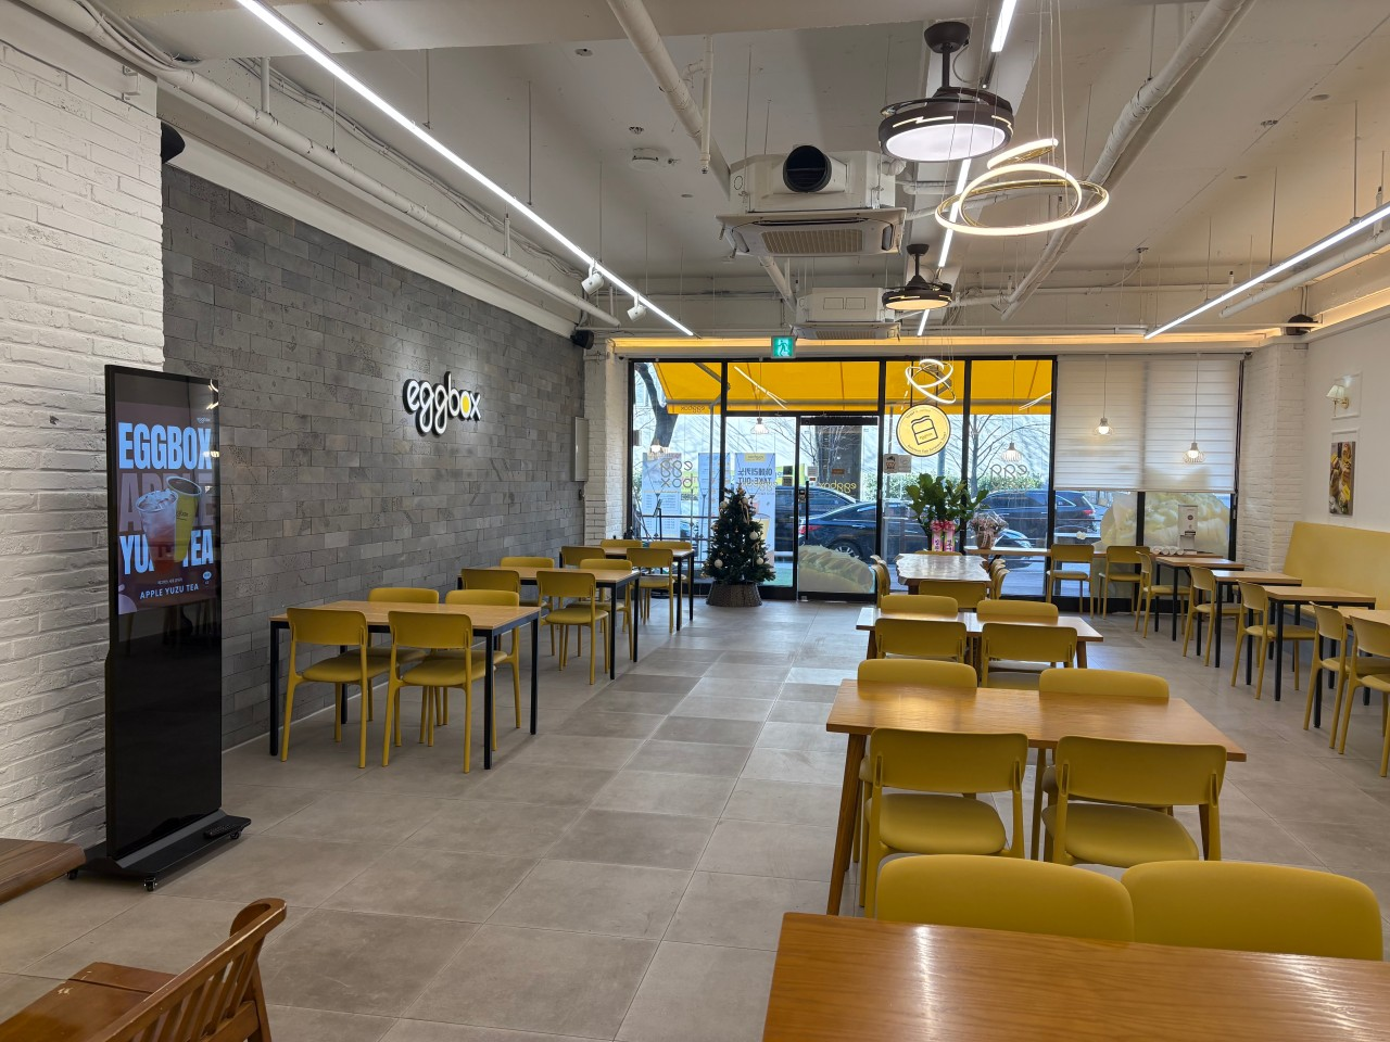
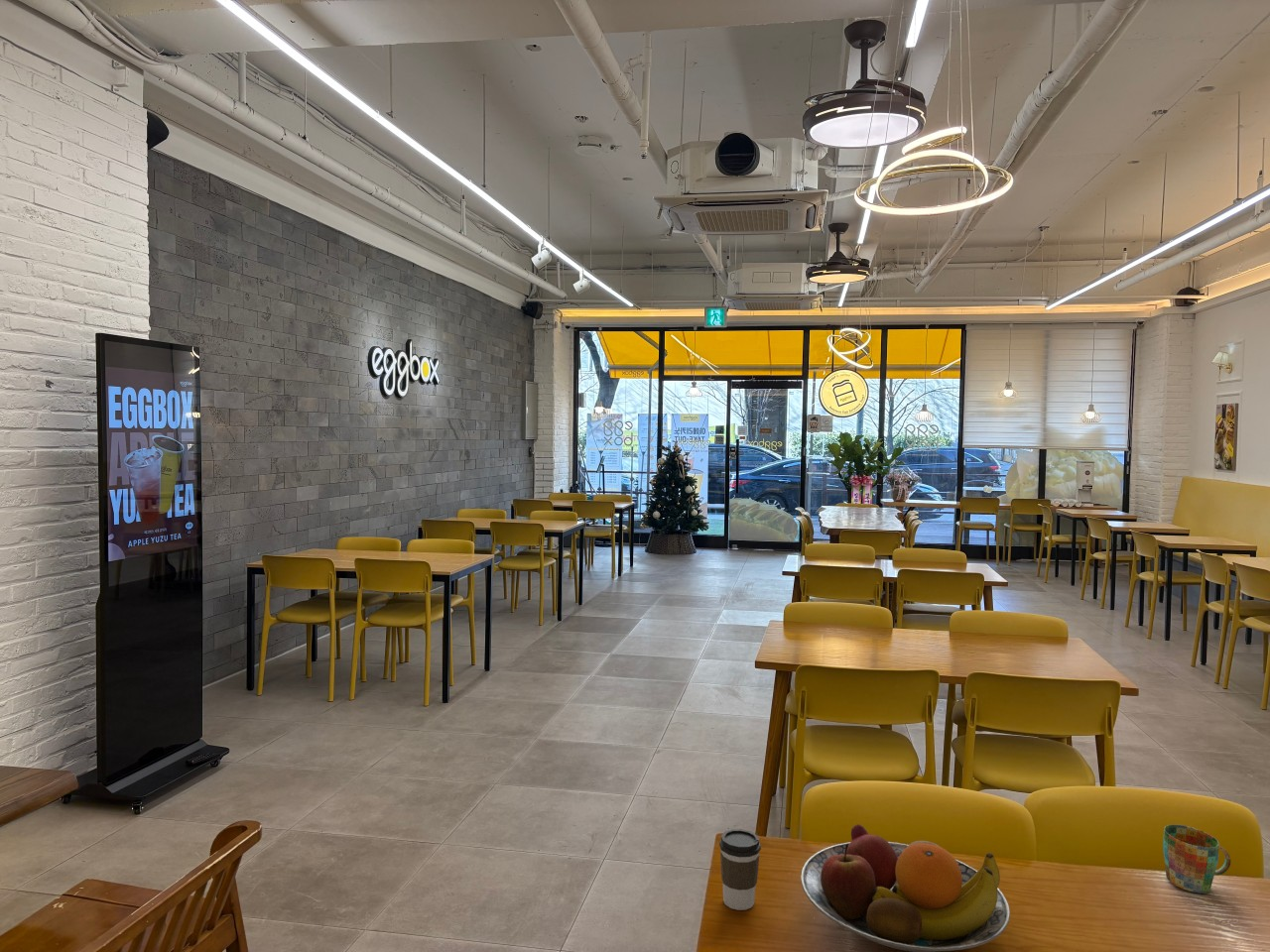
+ mug (1198, 859)
+ fruit bowl (901, 881)
+ coffee cup (739, 870)
